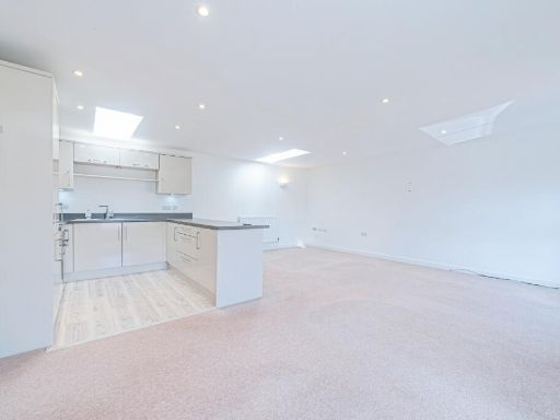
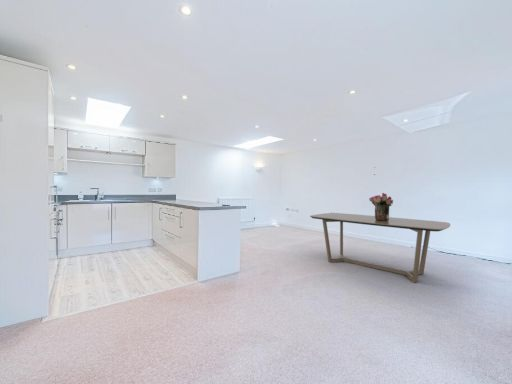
+ dining table (375, 225)
+ bouquet (381, 206)
